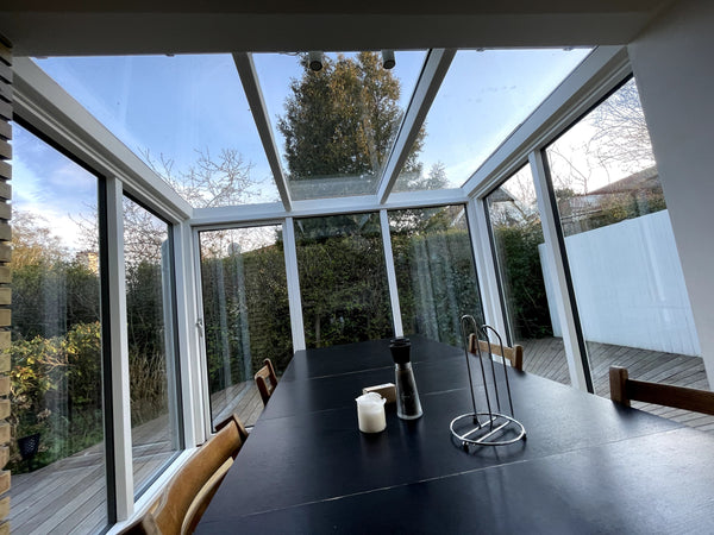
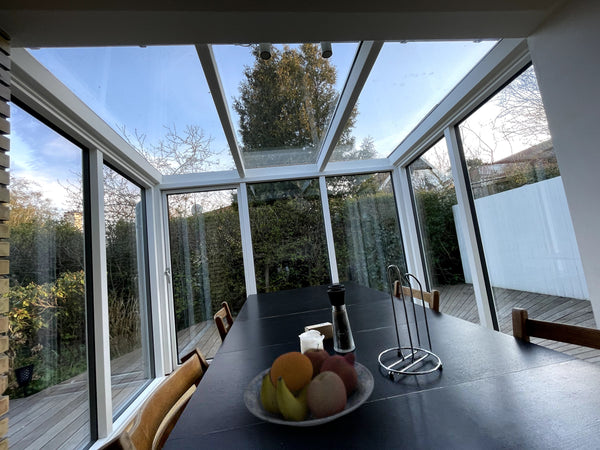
+ fruit bowl (307, 376)
